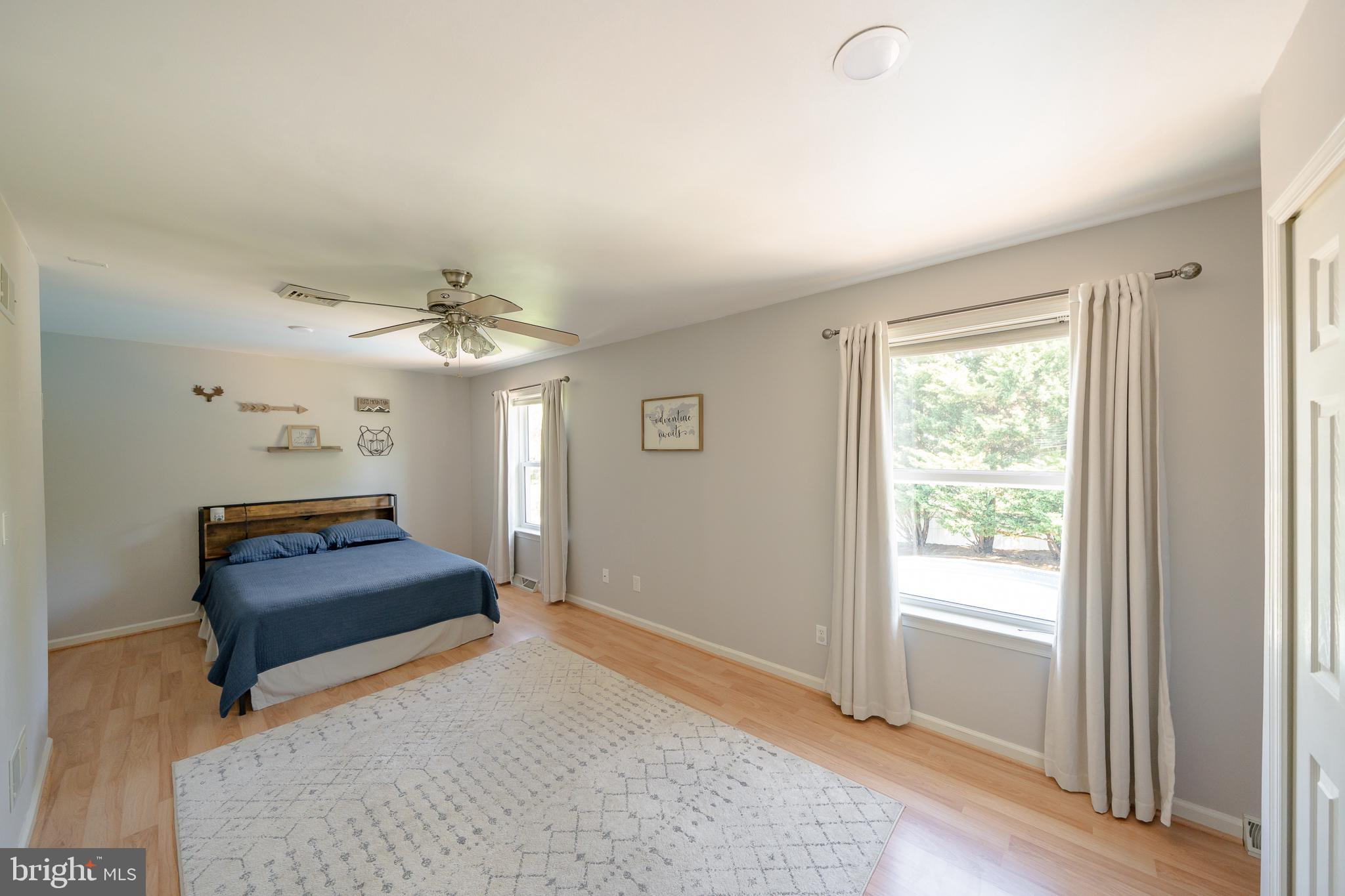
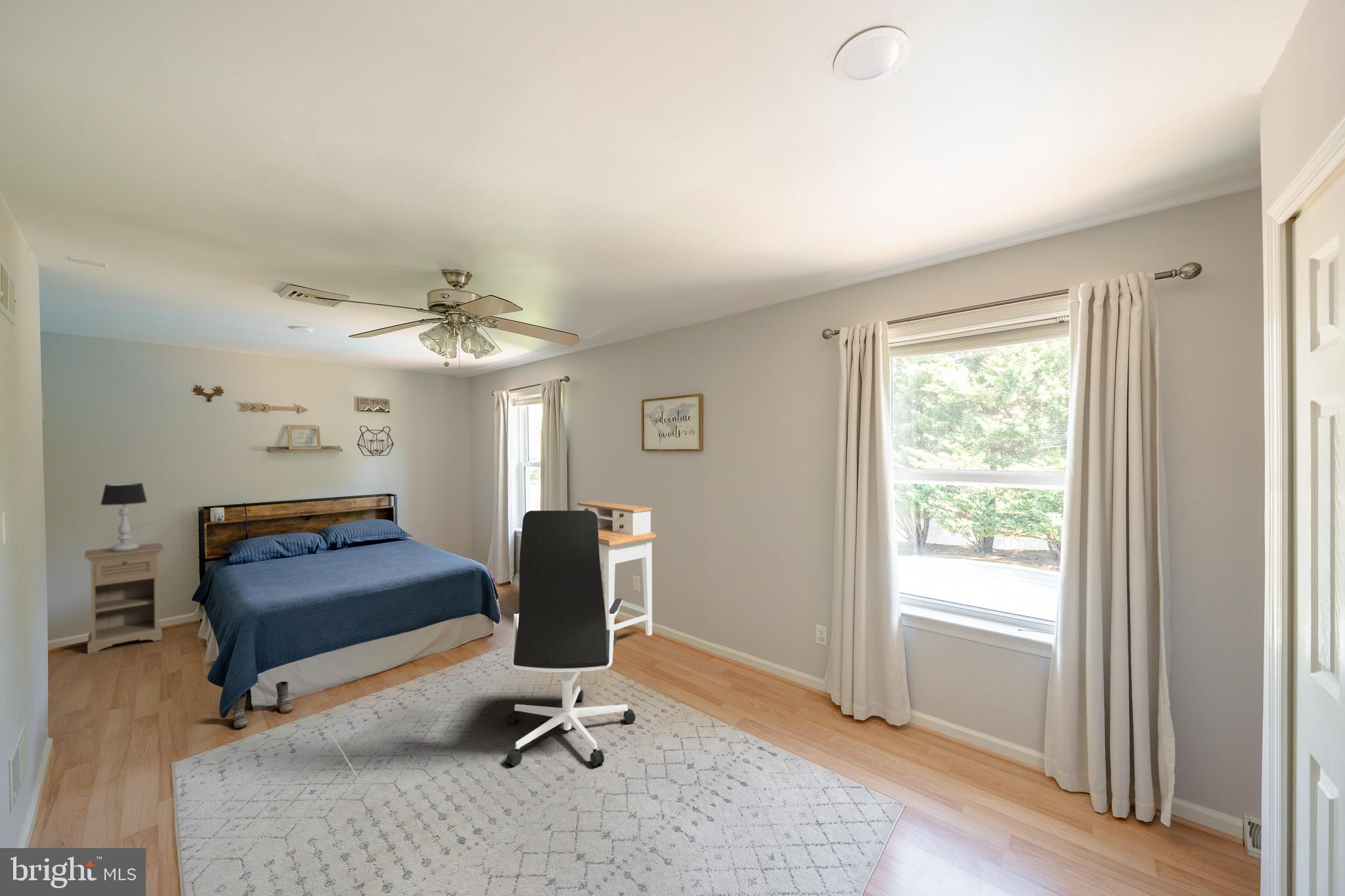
+ boots (276, 702)
+ desk (604, 568)
+ office chair (568, 618)
+ nightstand (125, 595)
+ table lamp (124, 517)
